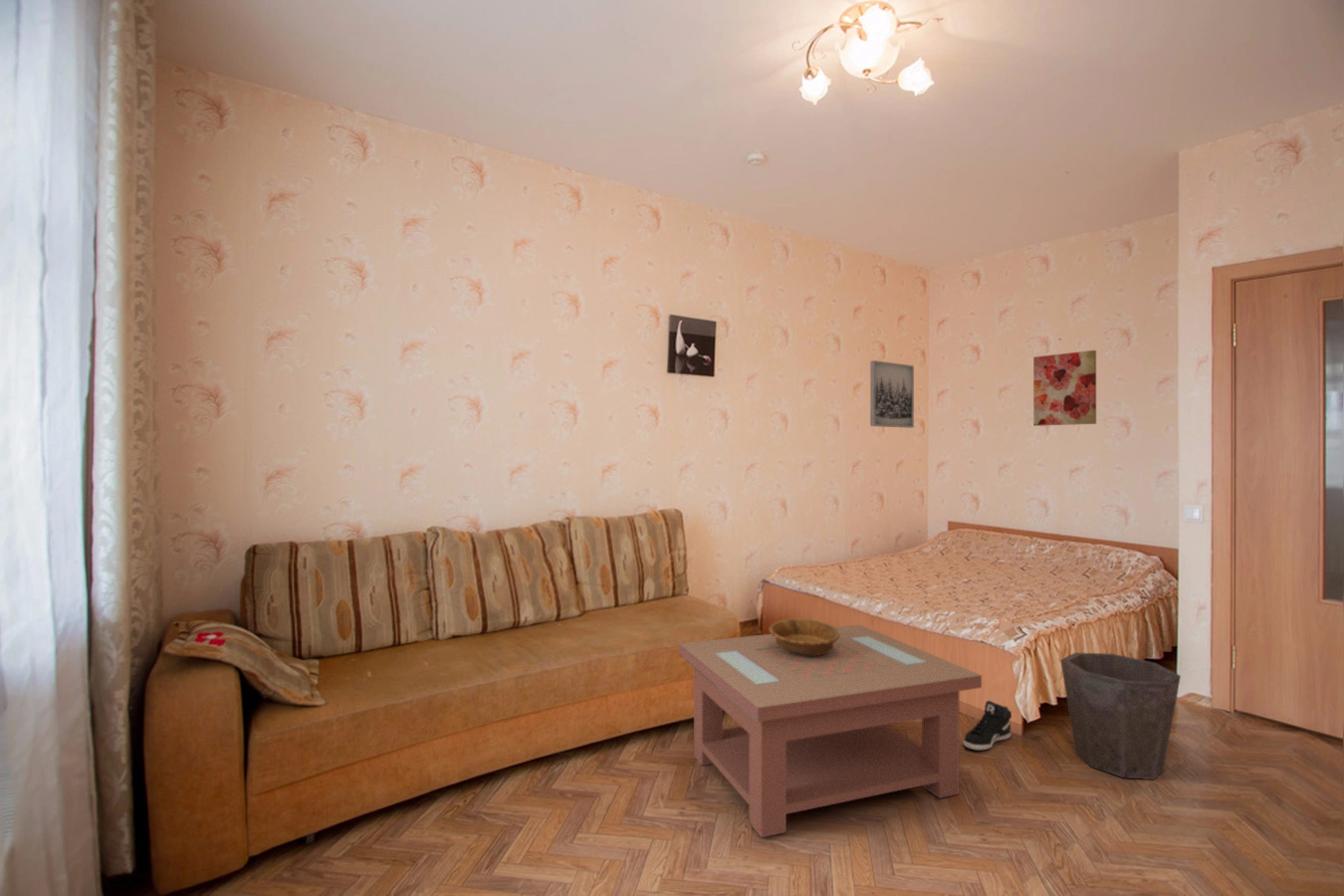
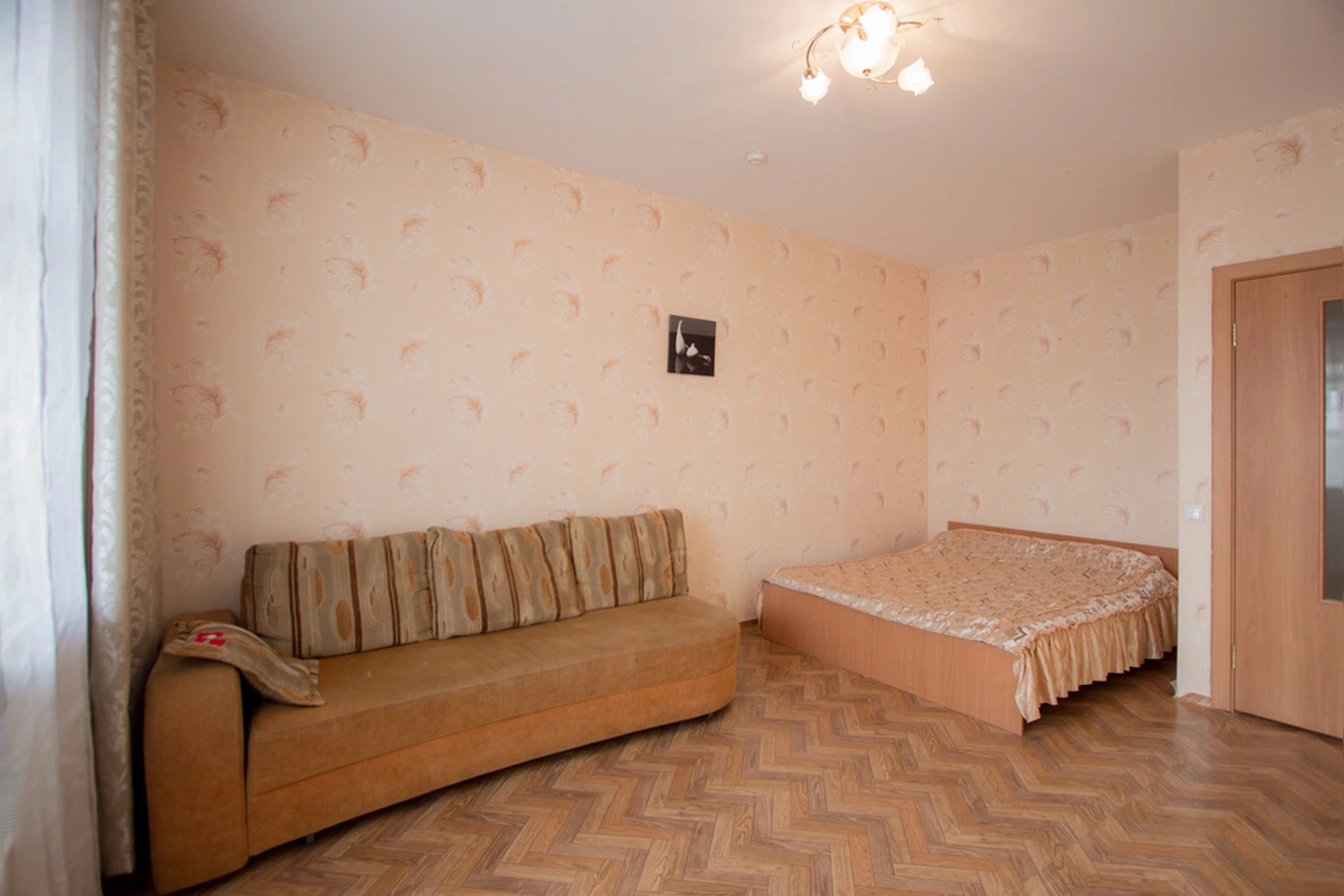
- wall art (1063, 389)
- wall art (892, 394)
- coffee table (818, 715)
- decorative bowl (803, 638)
- sneaker (986, 722)
- waste bin (1118, 714)
